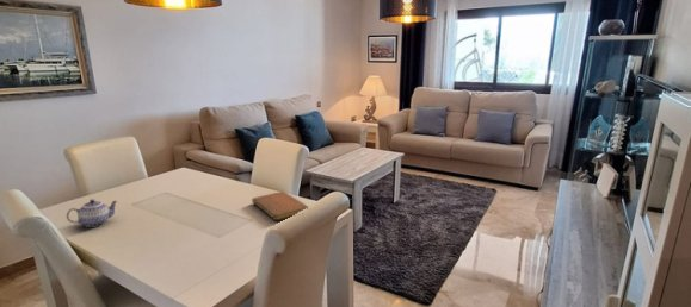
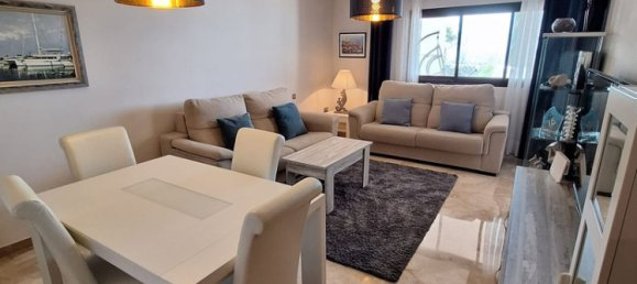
- notebook (279, 205)
- teapot (93, 211)
